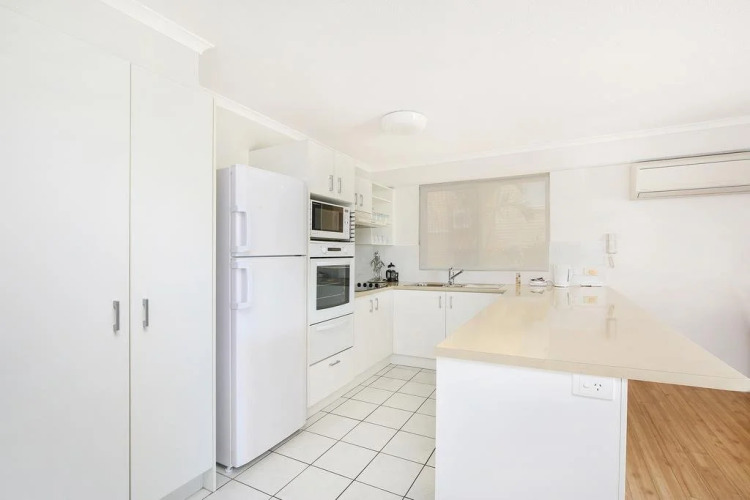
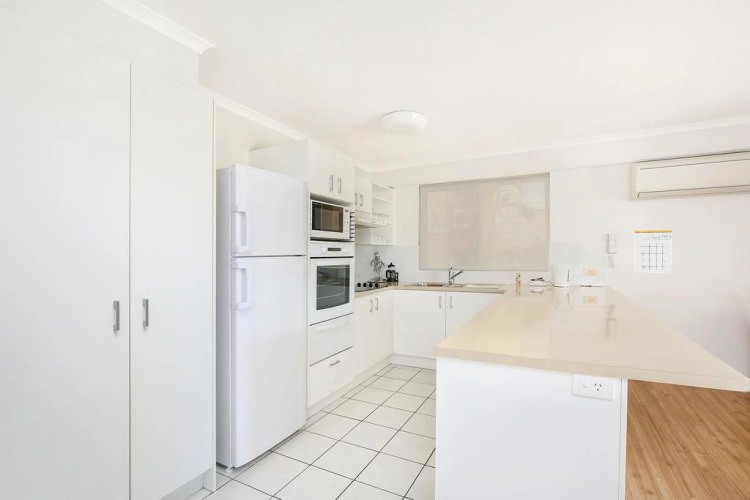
+ calendar (652, 246)
